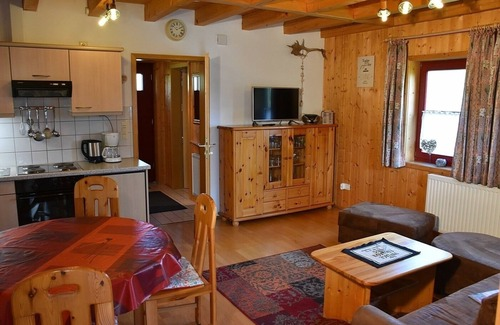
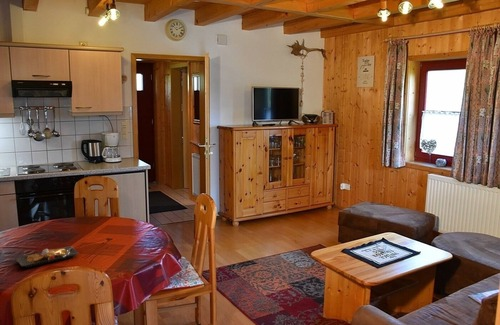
+ plate (49, 254)
